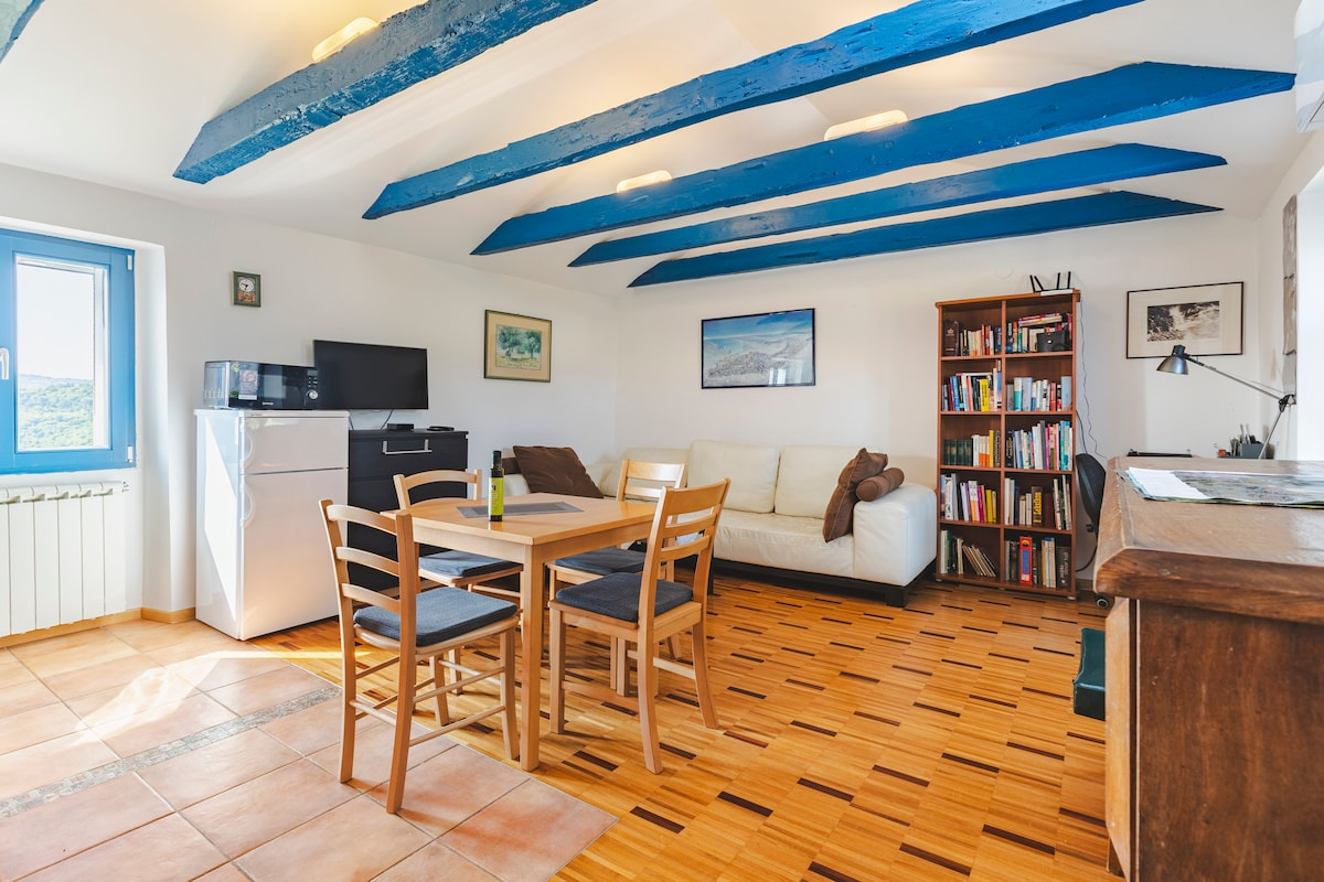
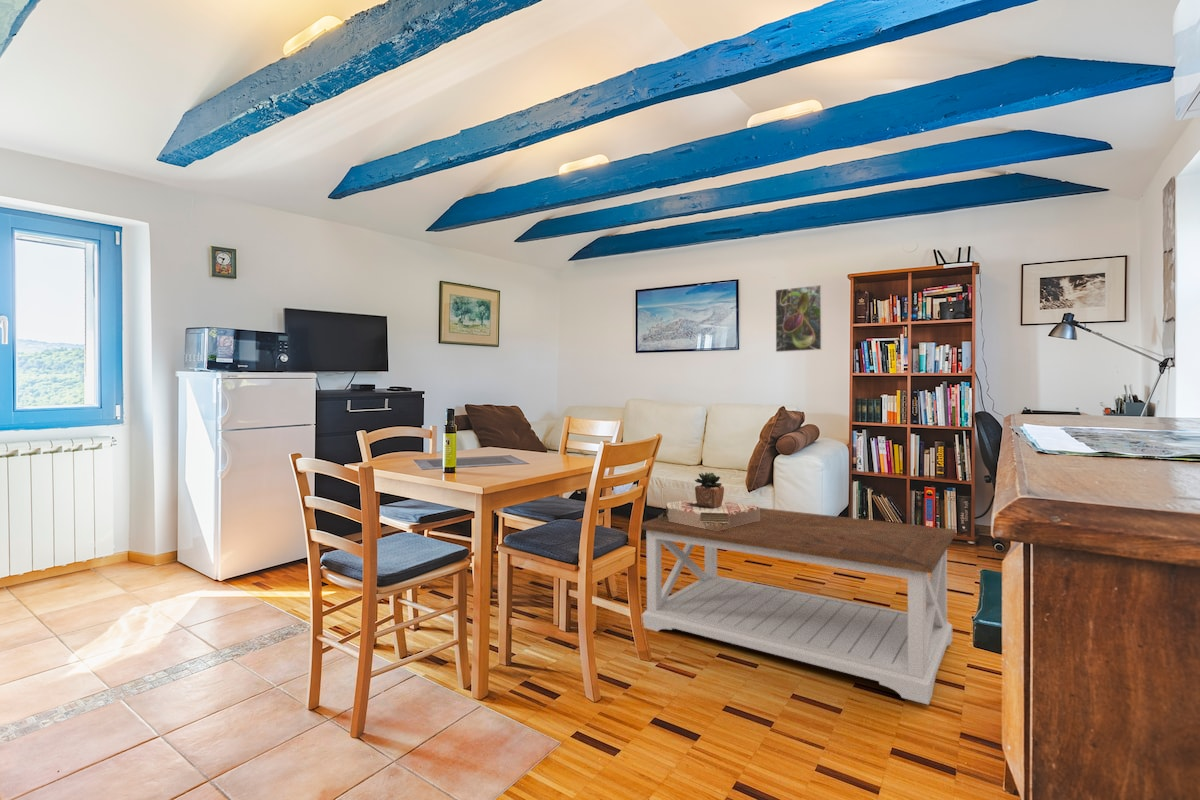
+ succulent plant (708, 495)
+ coffee table (792, 590)
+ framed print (798, 319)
